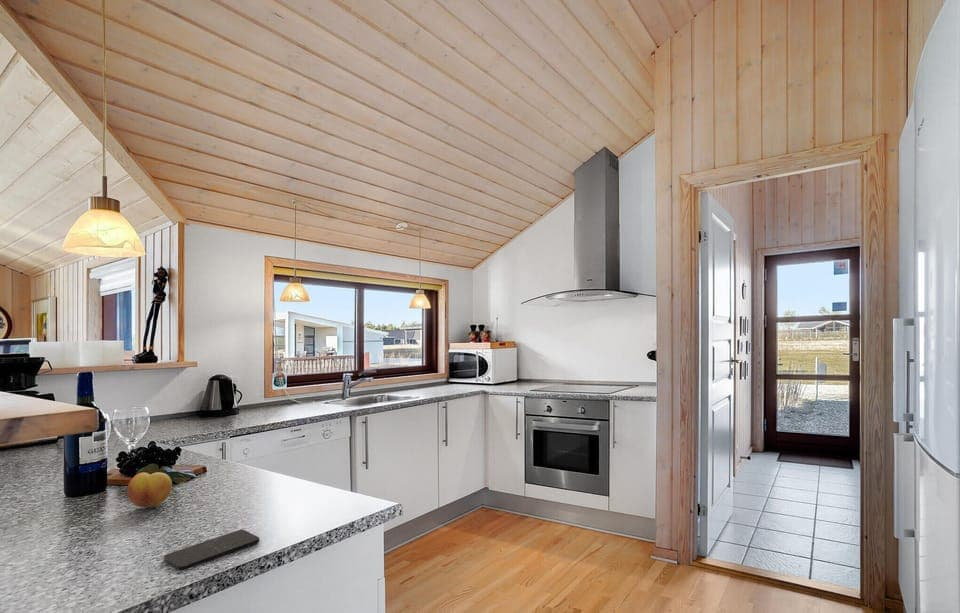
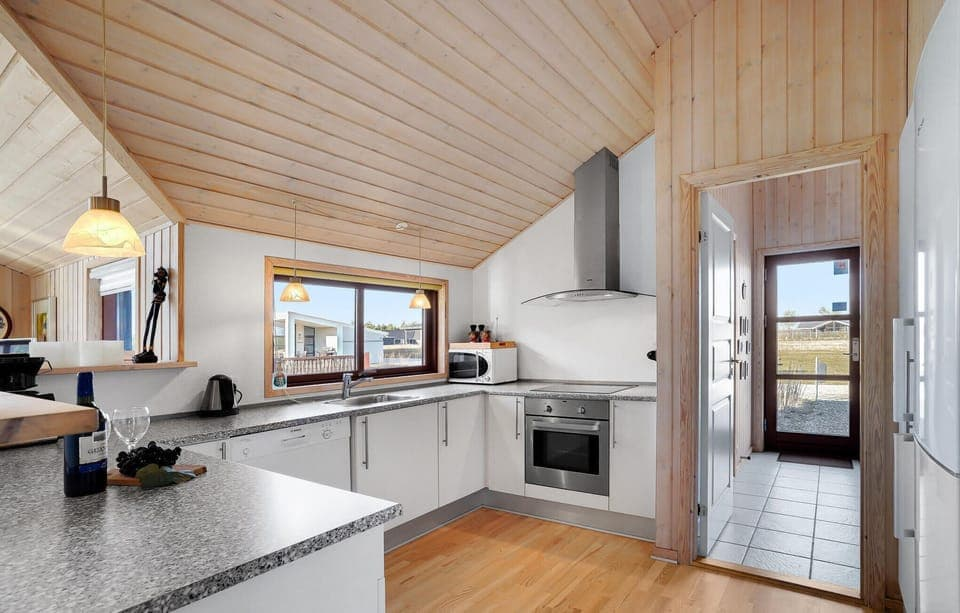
- fruit (149, 489)
- smartphone (213, 548)
